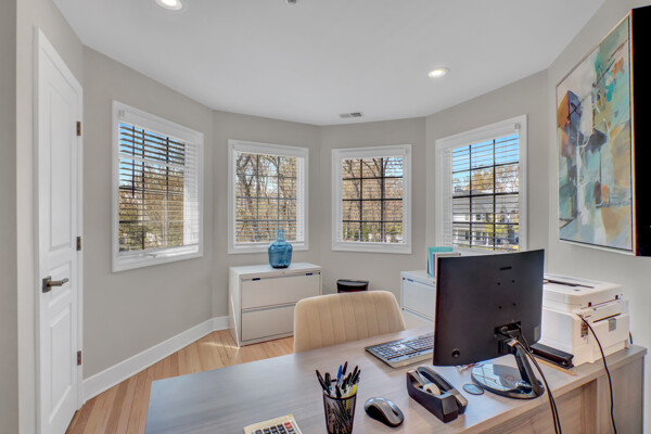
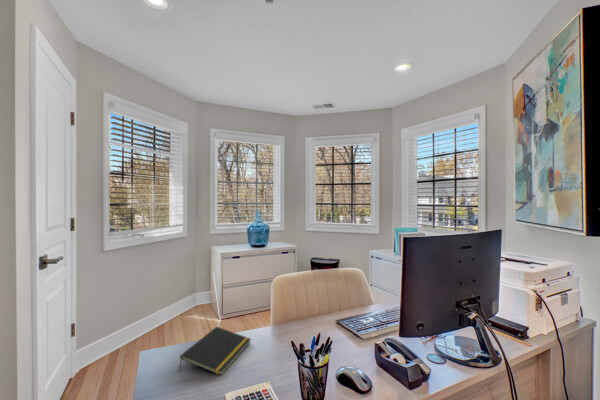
+ notepad (218, 348)
